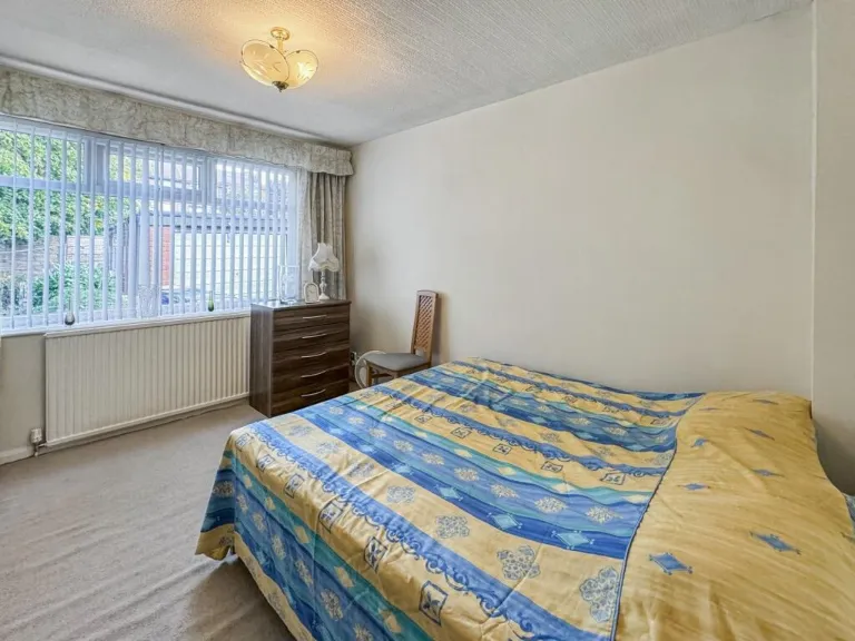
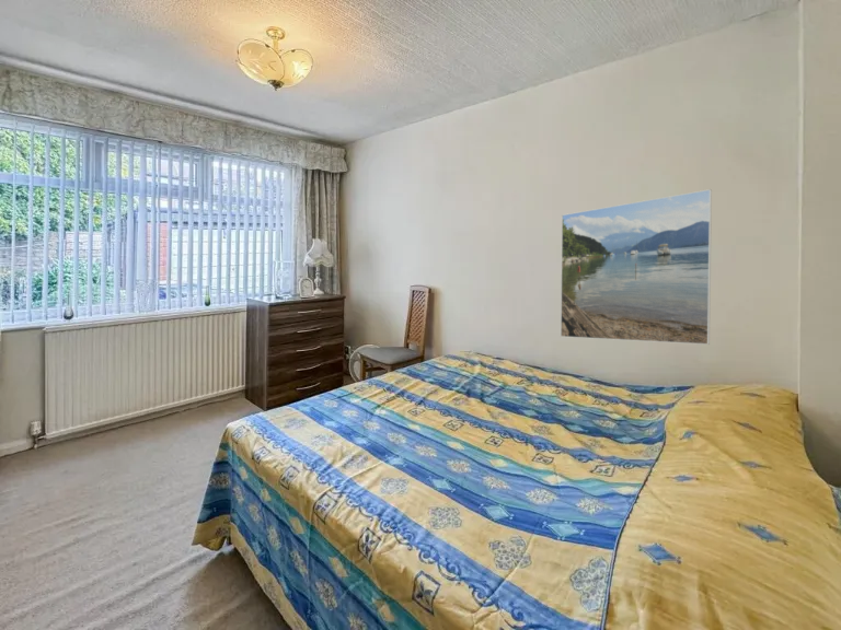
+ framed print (626, 271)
